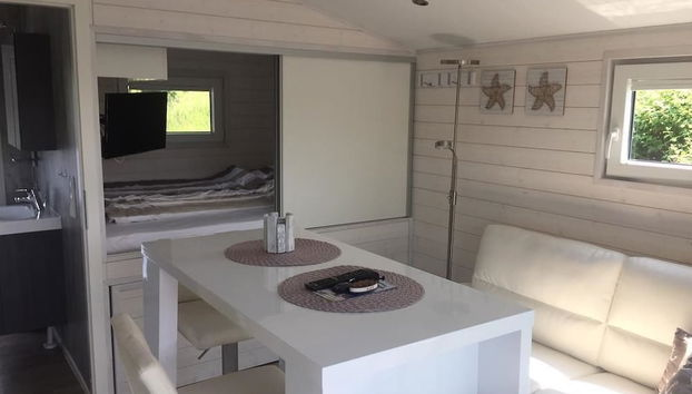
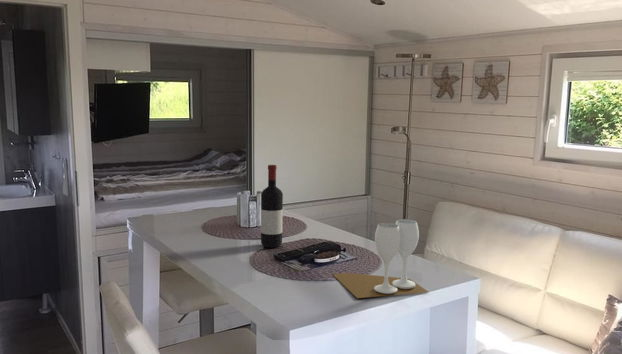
+ wineglass (379, 251)
+ wine bottle (271, 205)
